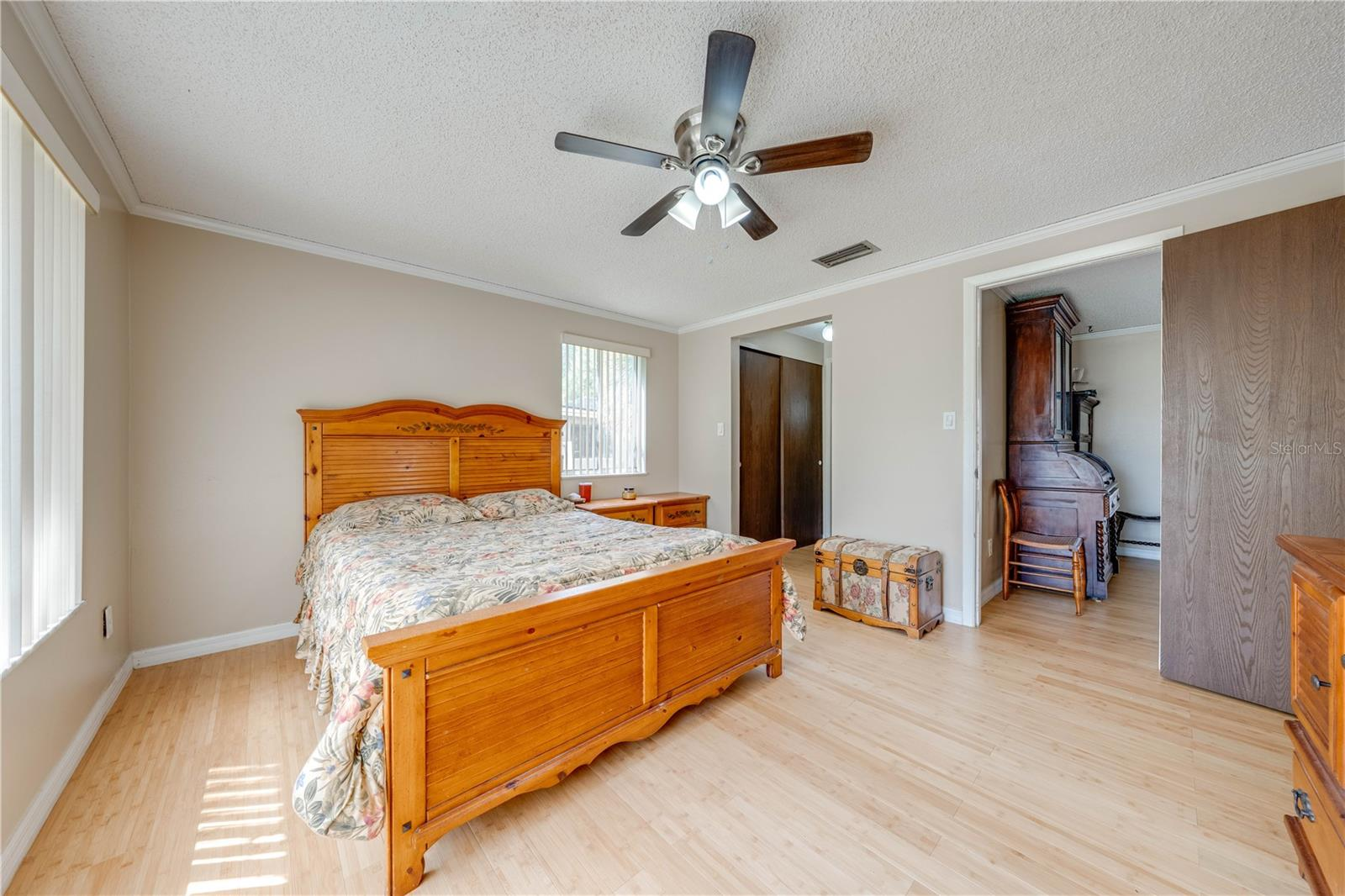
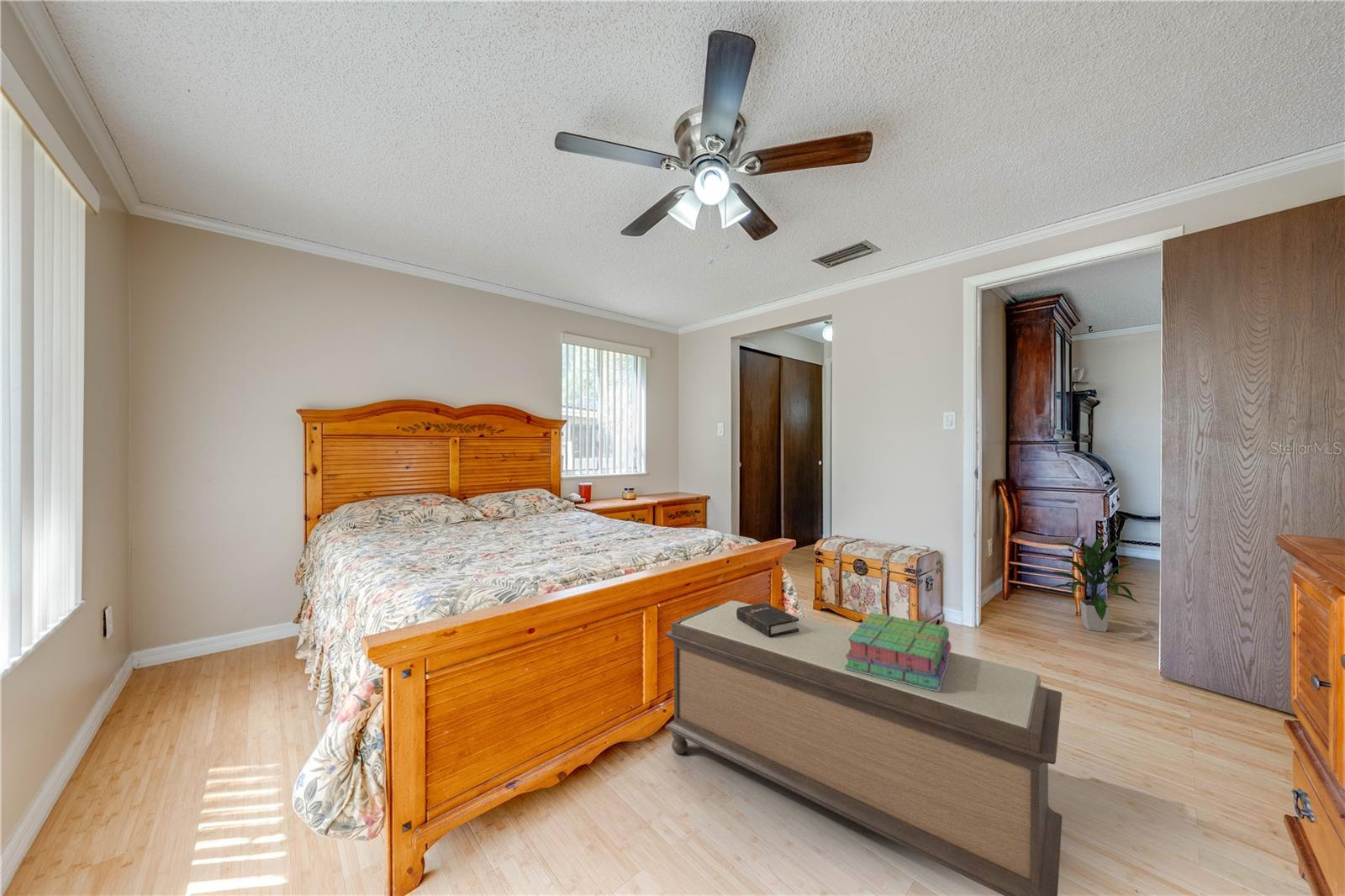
+ bench (836, 719)
+ hardback book (766, 618)
+ stack of books (899, 646)
+ indoor plant (1093, 582)
